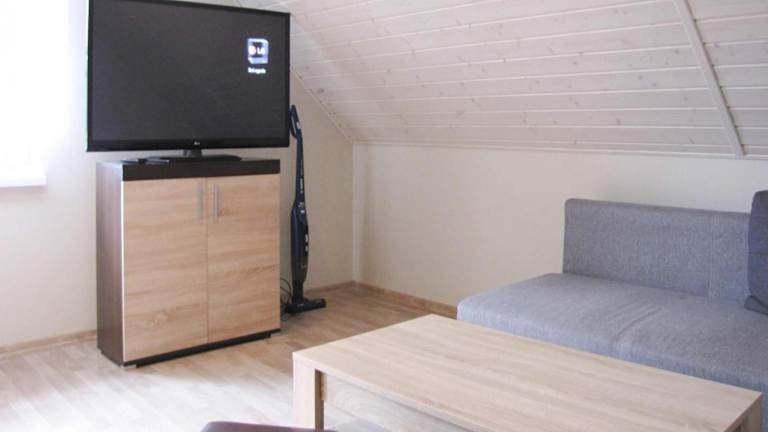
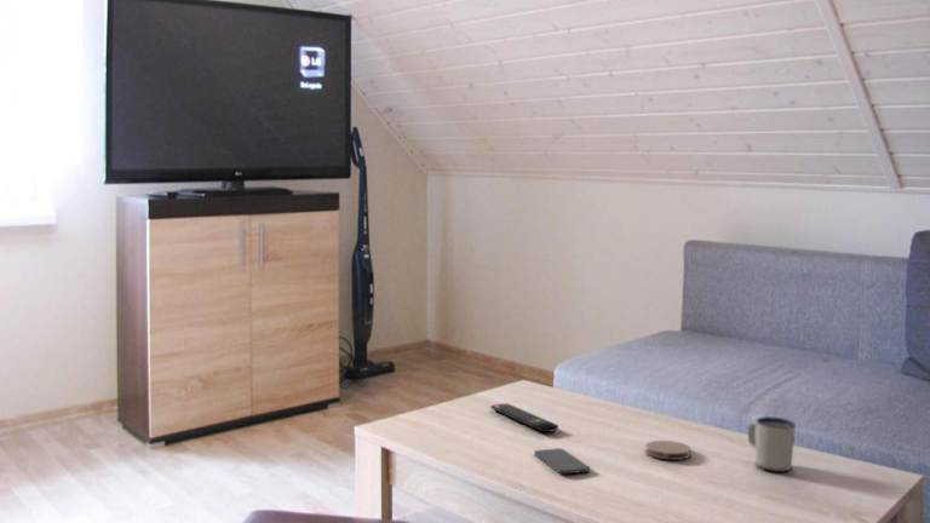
+ remote control (522, 416)
+ smartphone (561, 460)
+ mug (769, 442)
+ coaster (667, 449)
